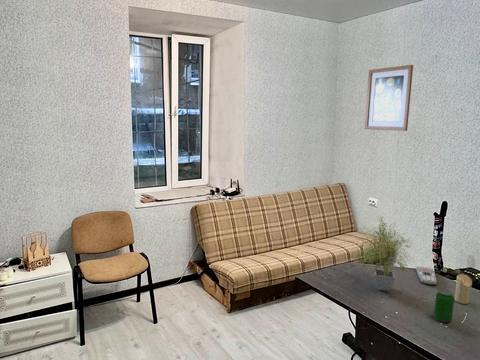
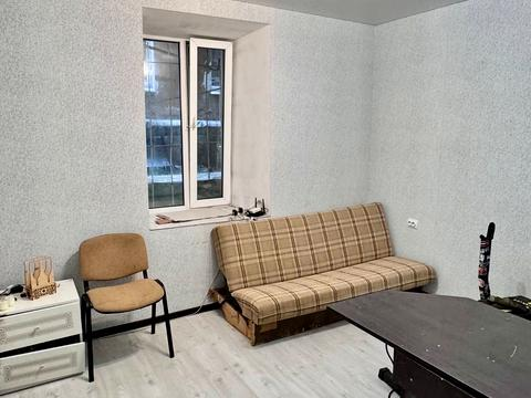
- candle (463, 289)
- wall art (387, 99)
- remote control (426, 275)
- potted plant (383, 254)
- beverage can (444, 305)
